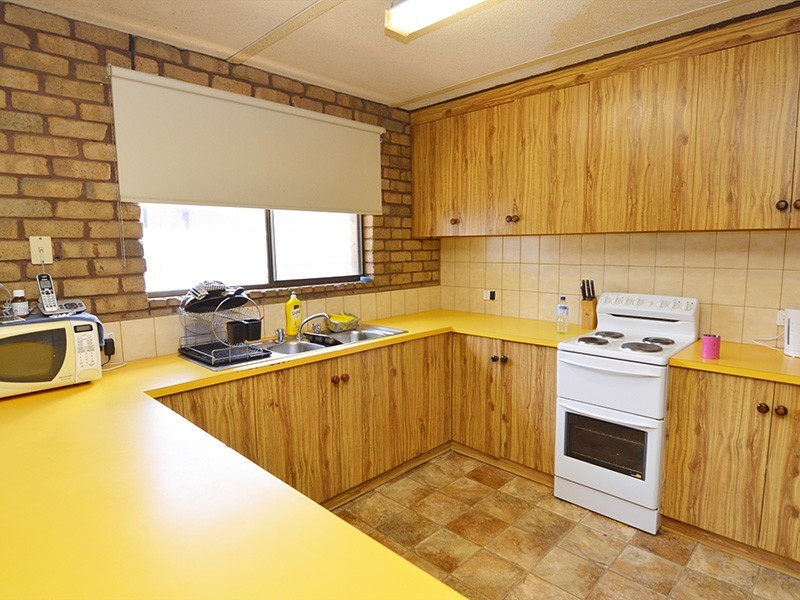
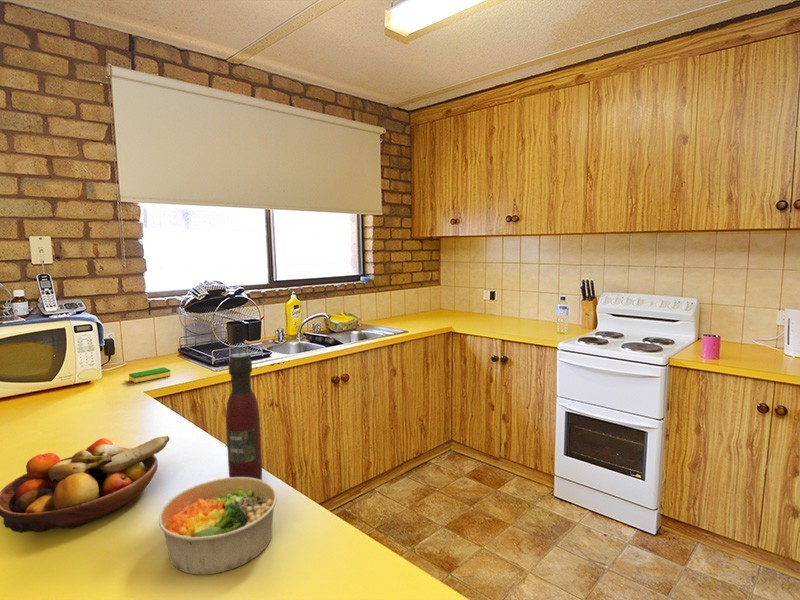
+ fruit bowl (83, 470)
+ dish sponge (150, 374)
+ wine bottle (243, 421)
+ bowl (221, 521)
